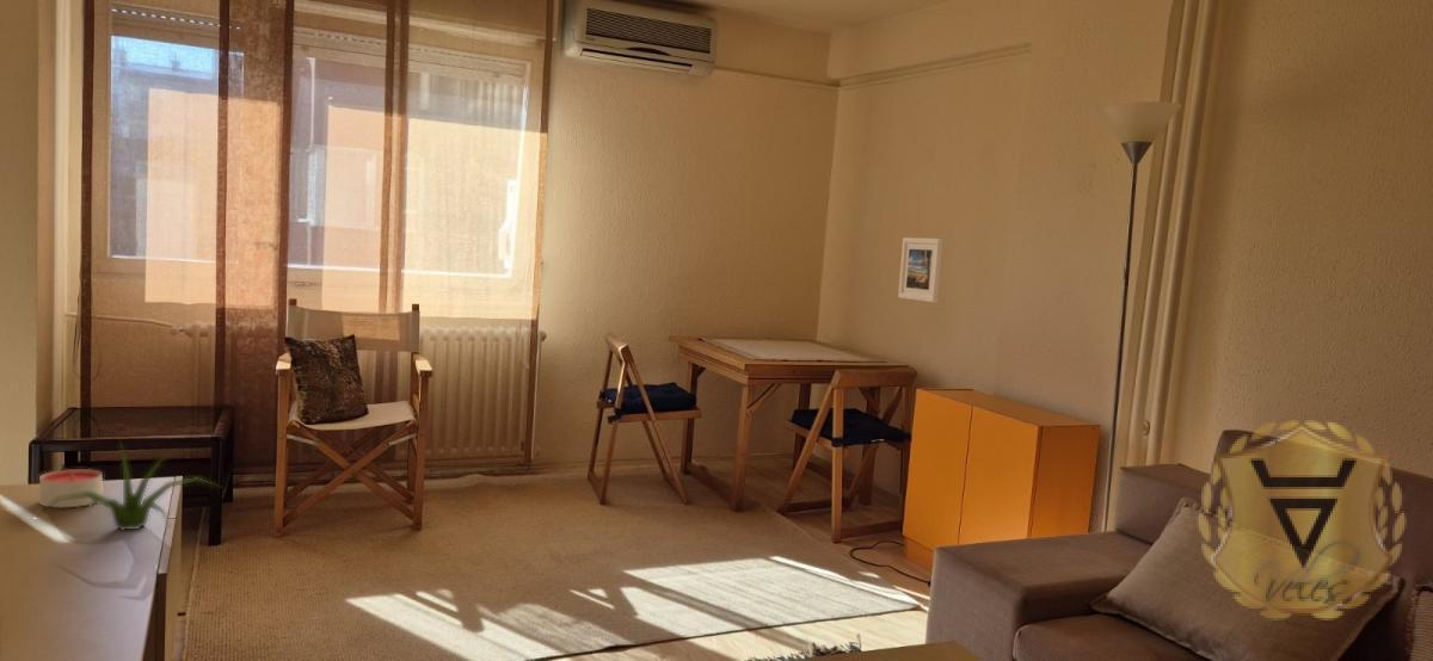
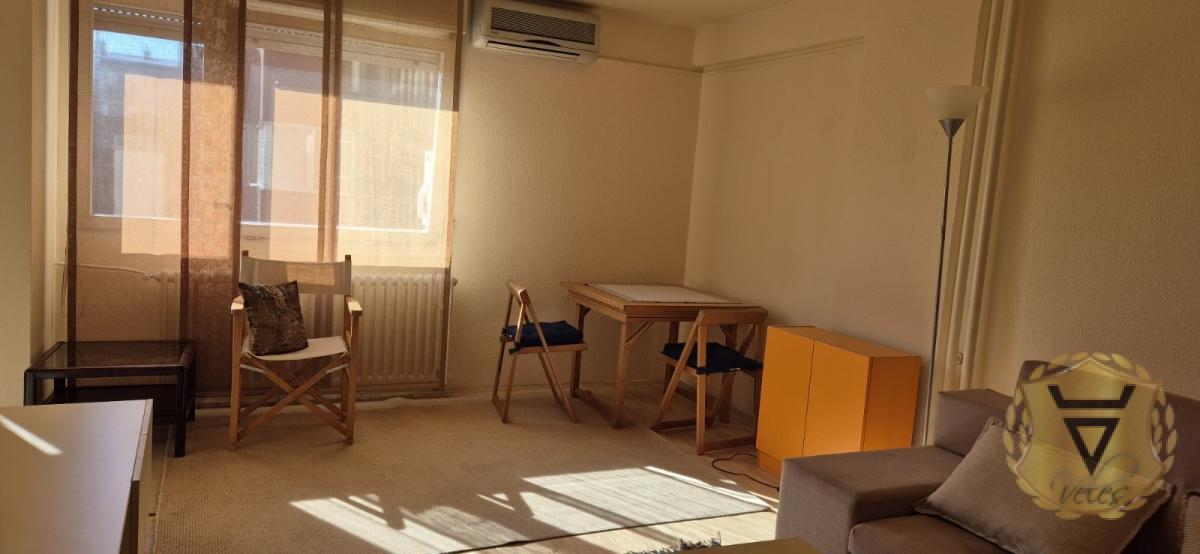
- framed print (920, 268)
- candle (70, 487)
- plant (137, 487)
